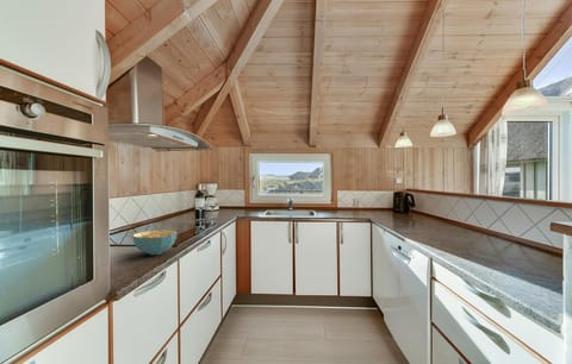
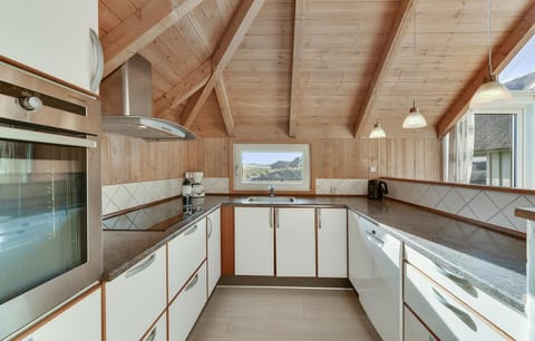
- cereal bowl (155, 243)
